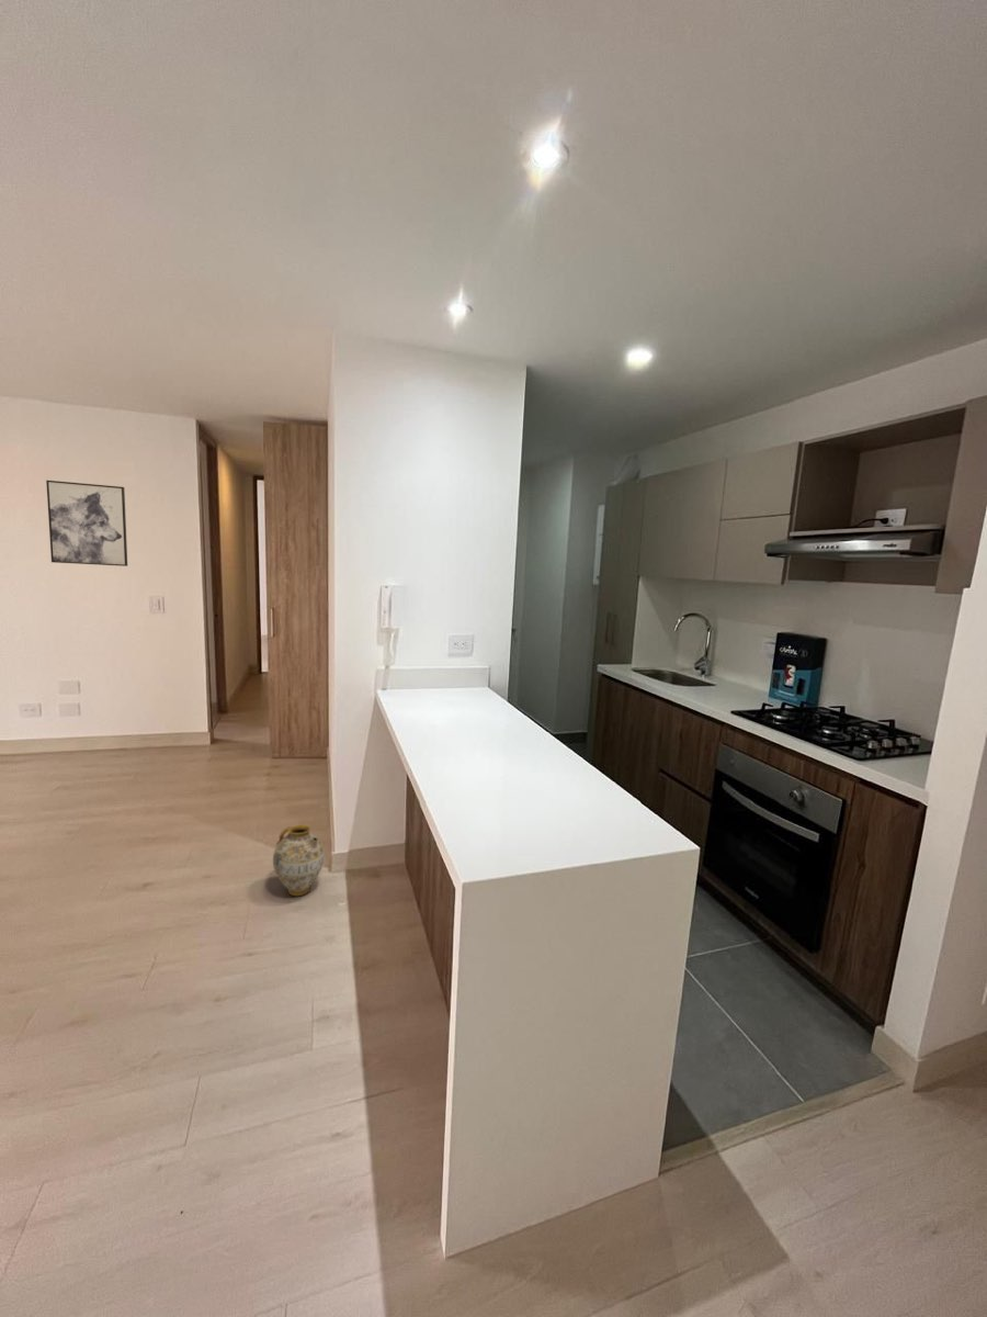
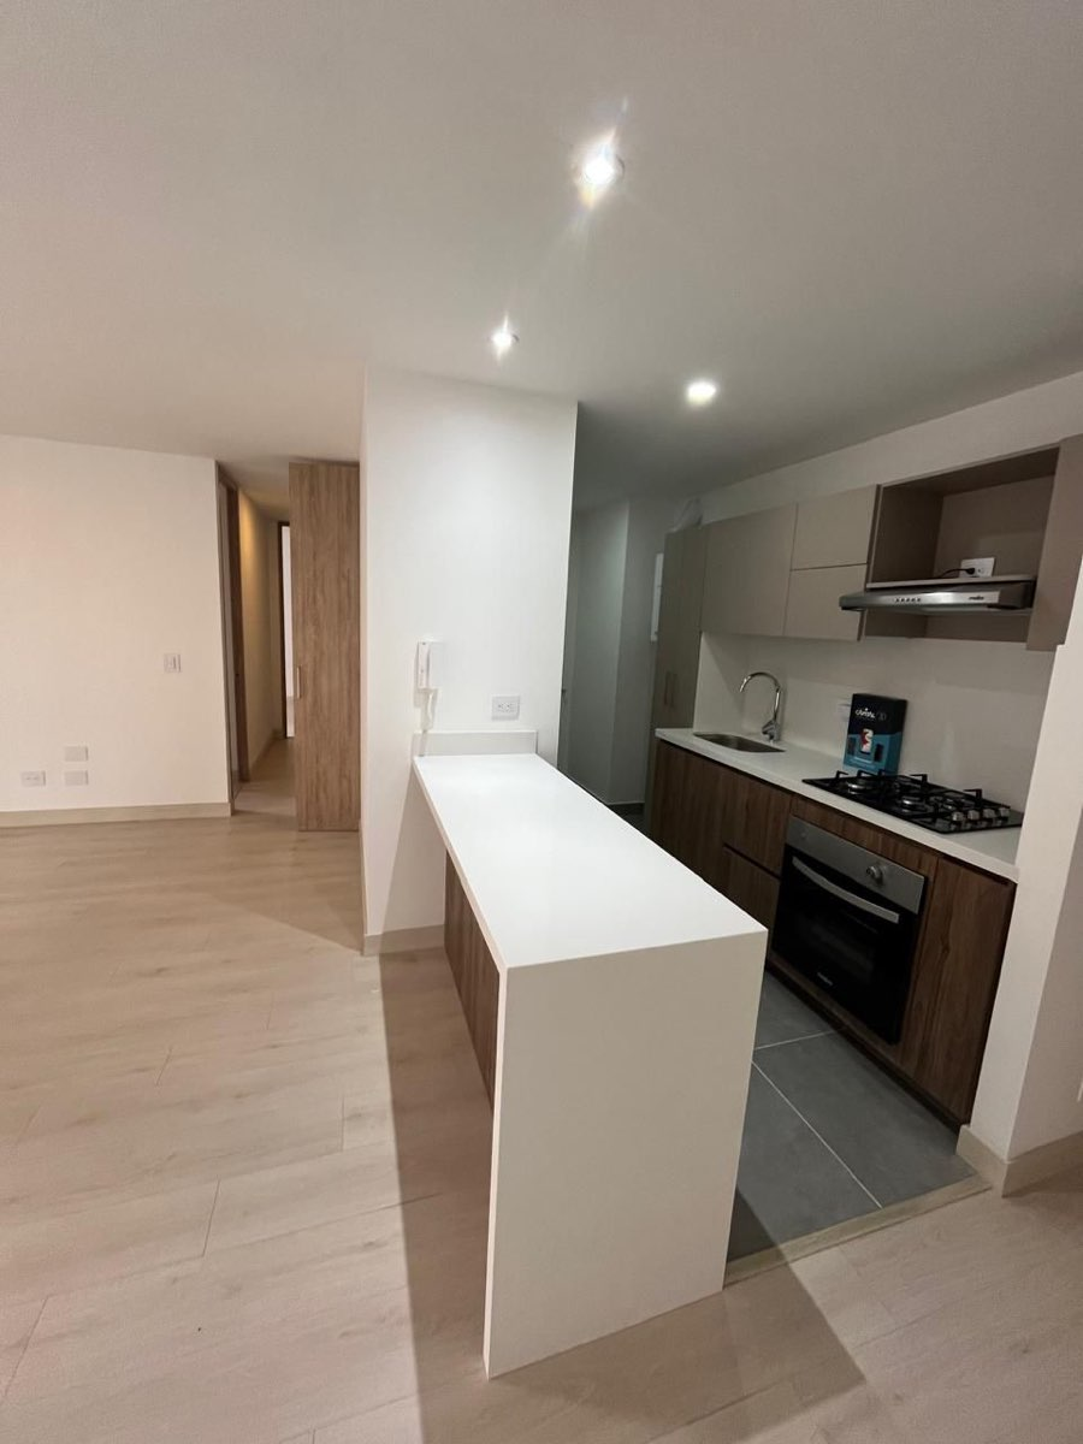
- ceramic jug (298, 859)
- wall art (88, 524)
